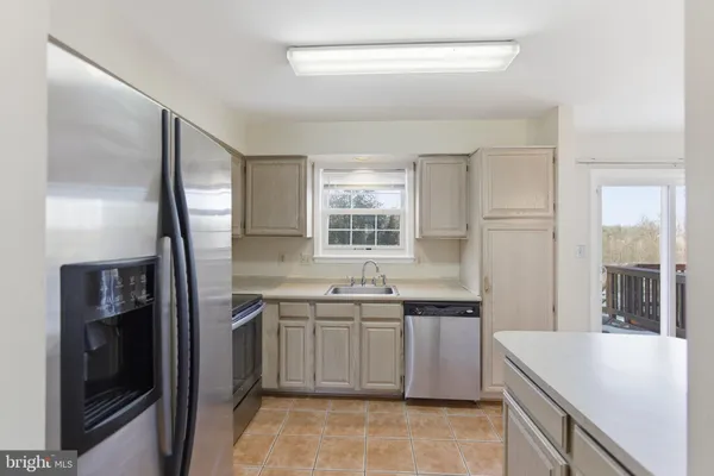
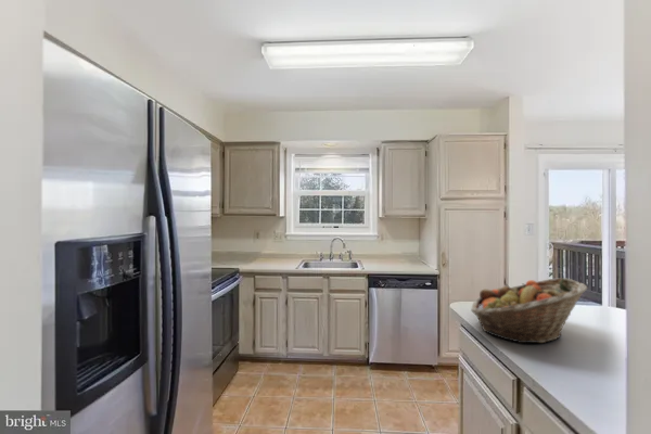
+ fruit basket (524, 304)
